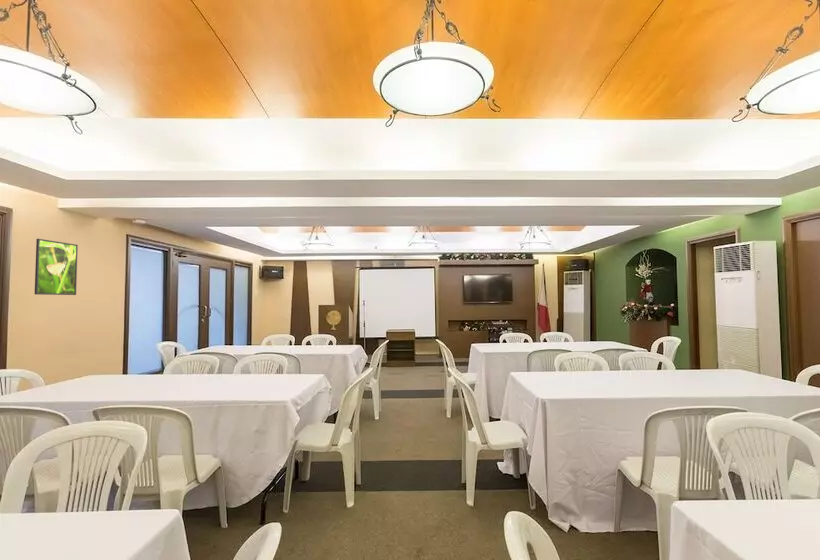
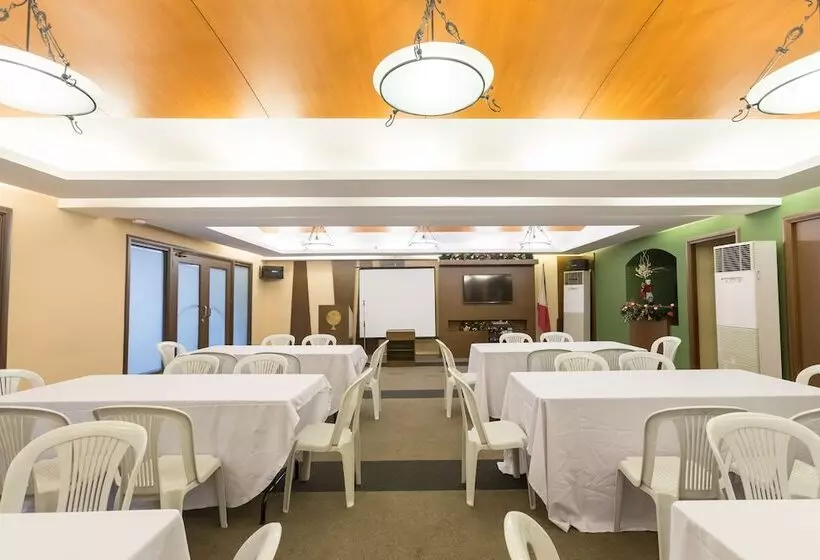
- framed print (57, 268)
